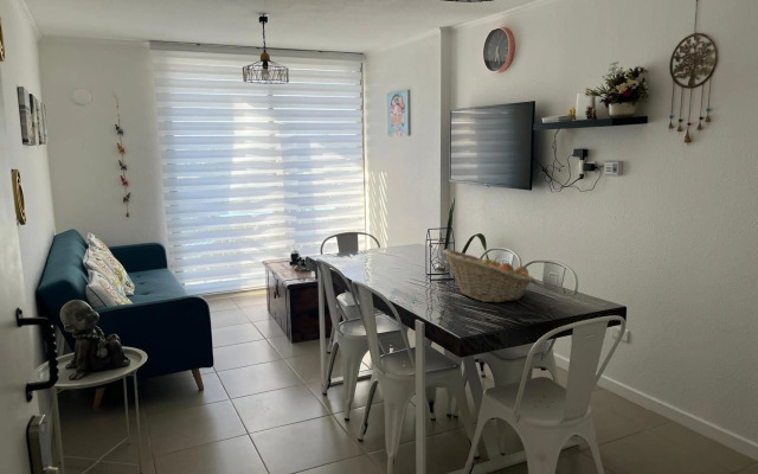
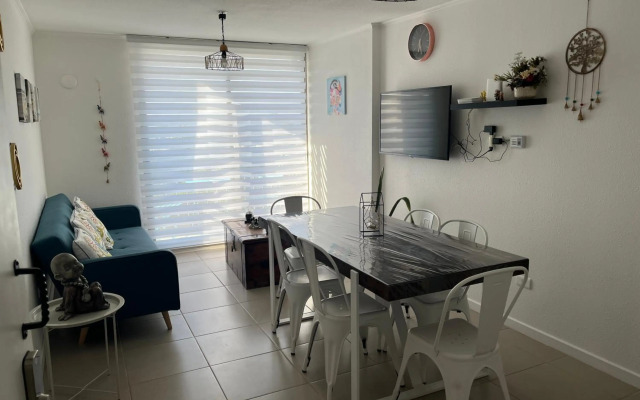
- fruit basket (486, 273)
